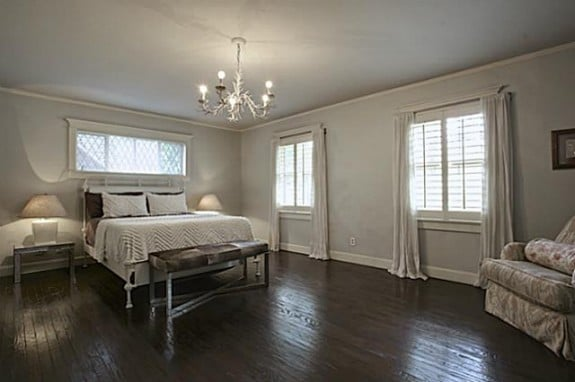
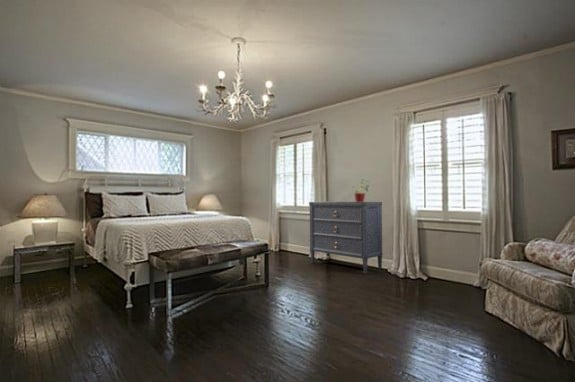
+ dresser (344, 233)
+ potted plant (362, 189)
